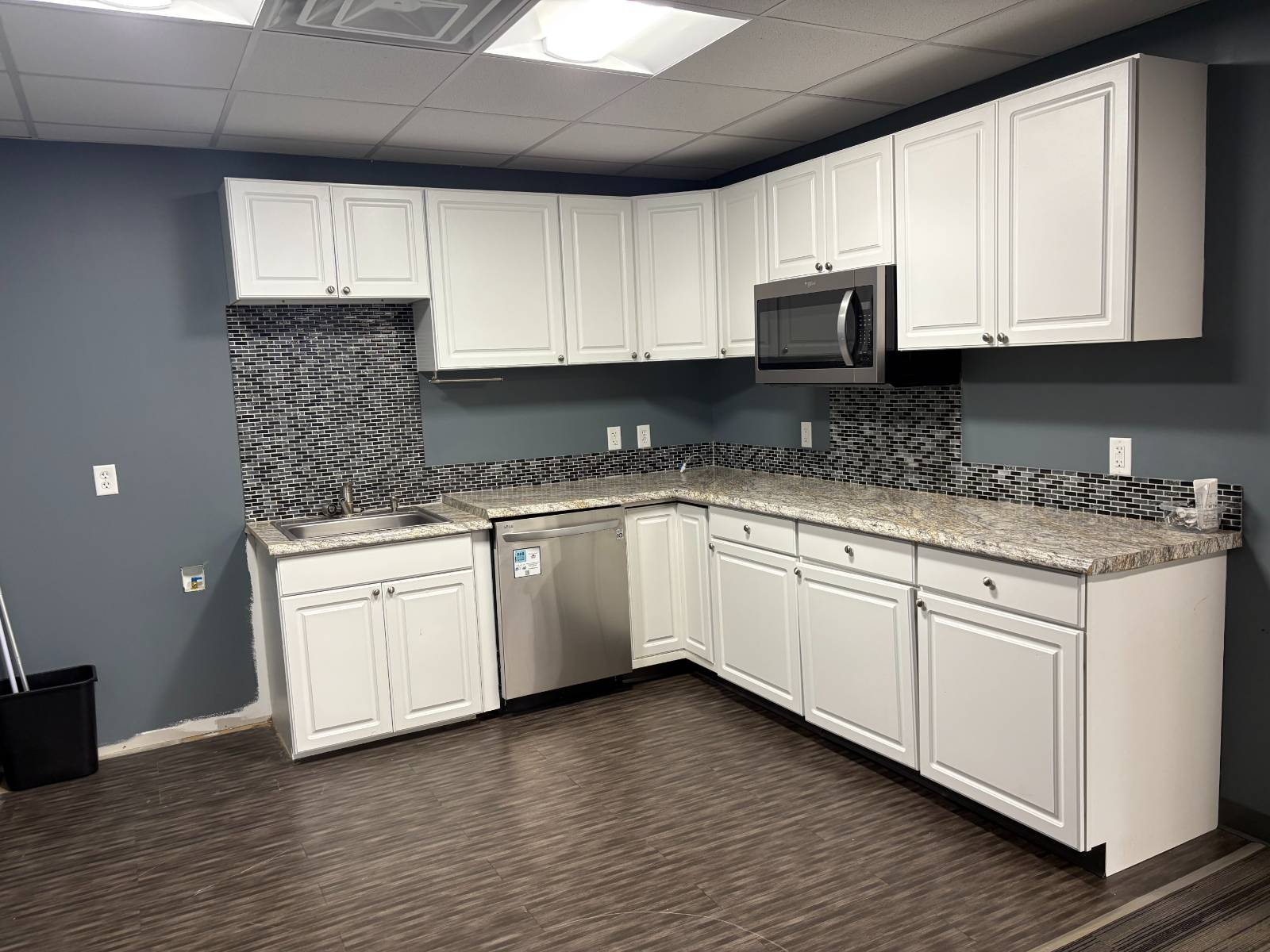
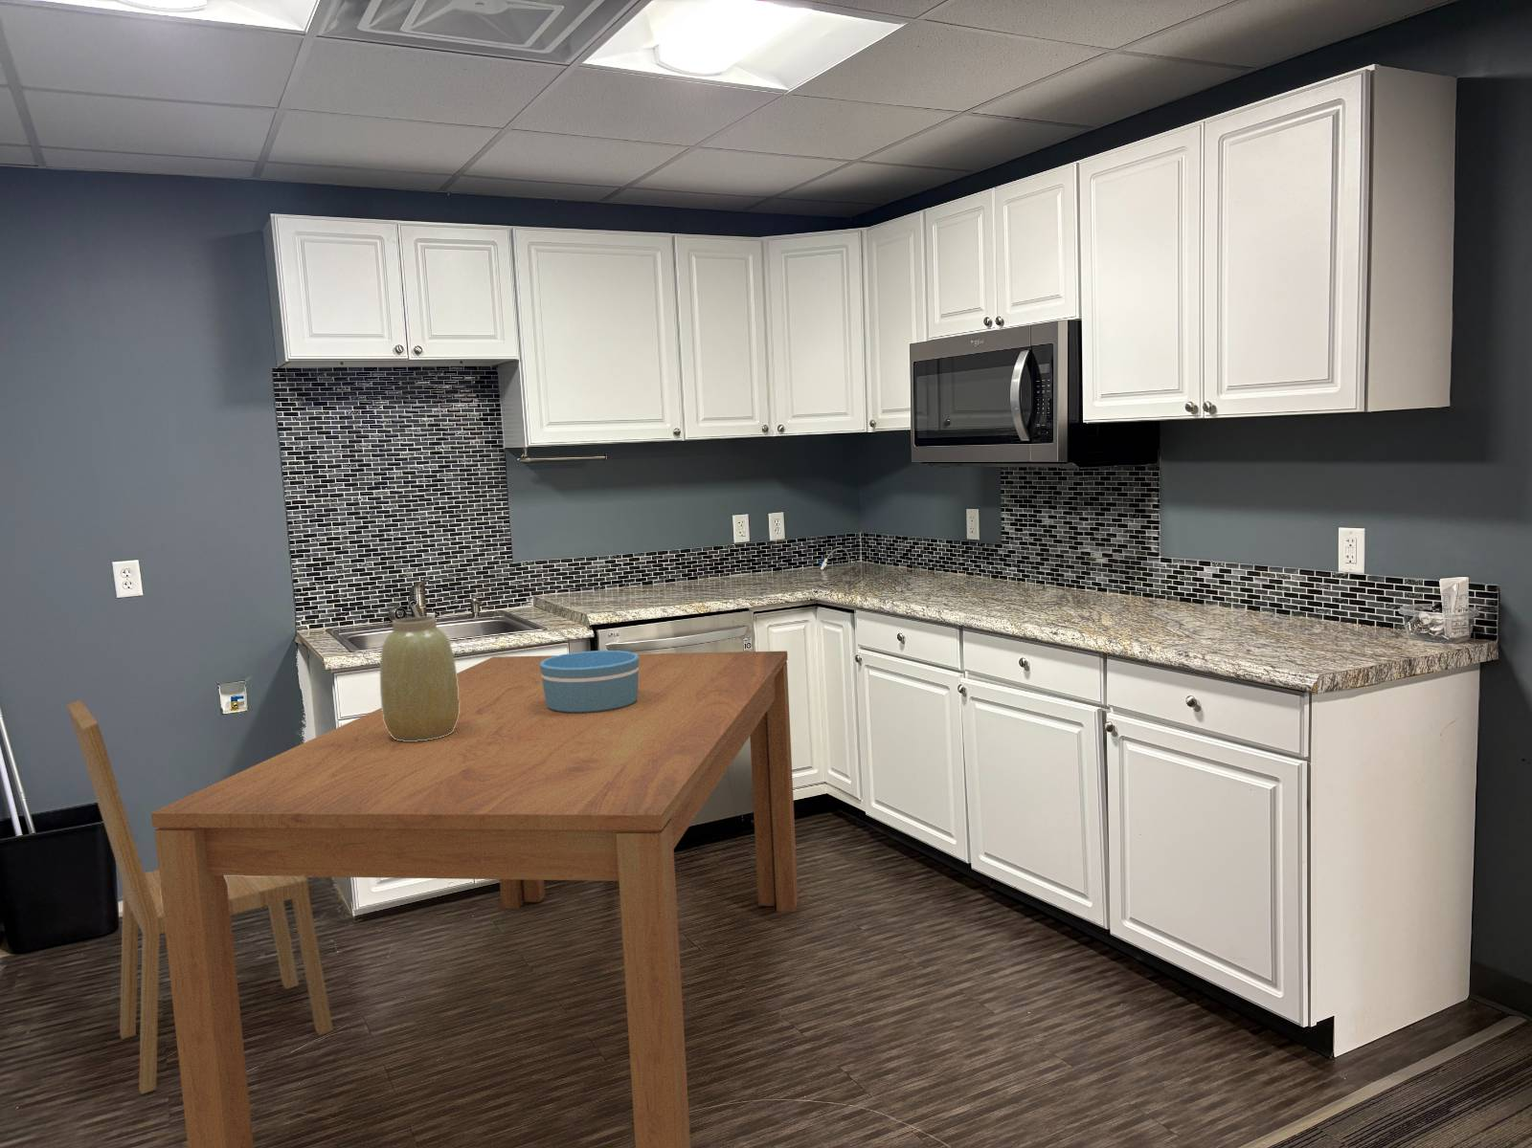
+ vase (419, 676)
+ dining table (561, 871)
+ bowl (591, 680)
+ dining chair (224, 875)
